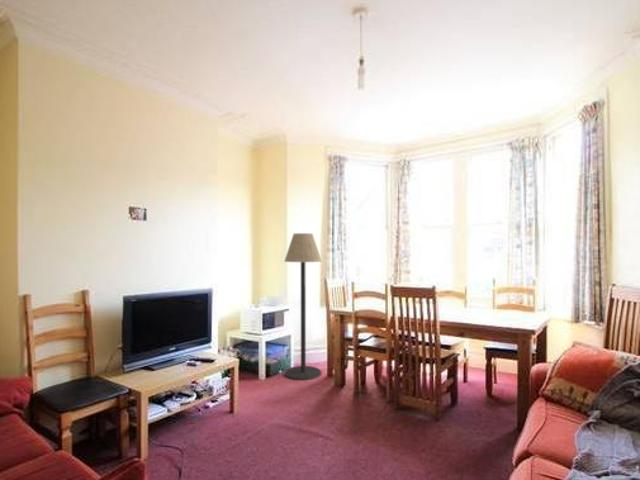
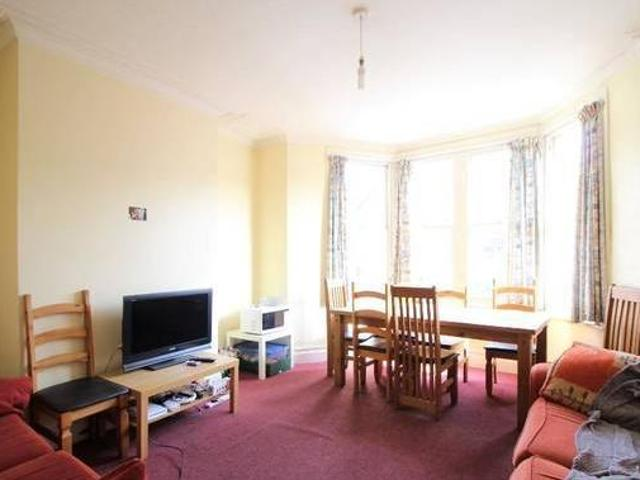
- floor lamp (303, 303)
